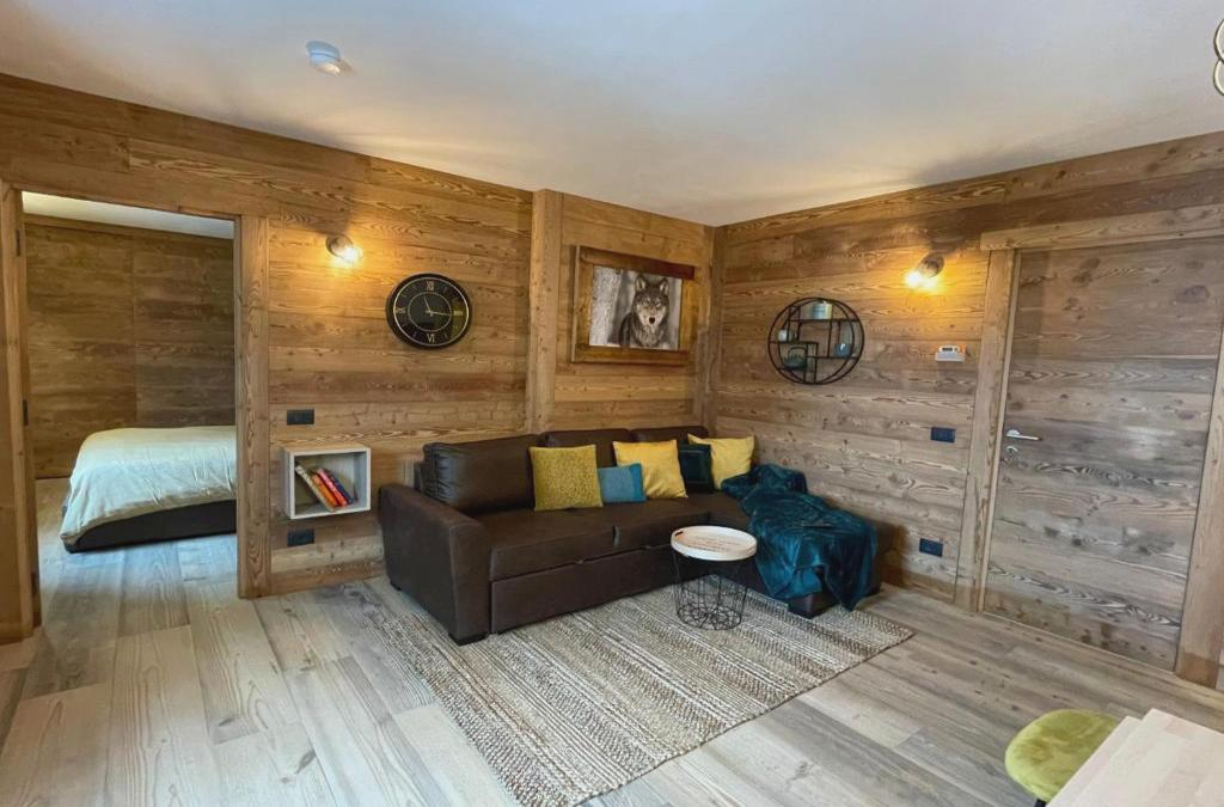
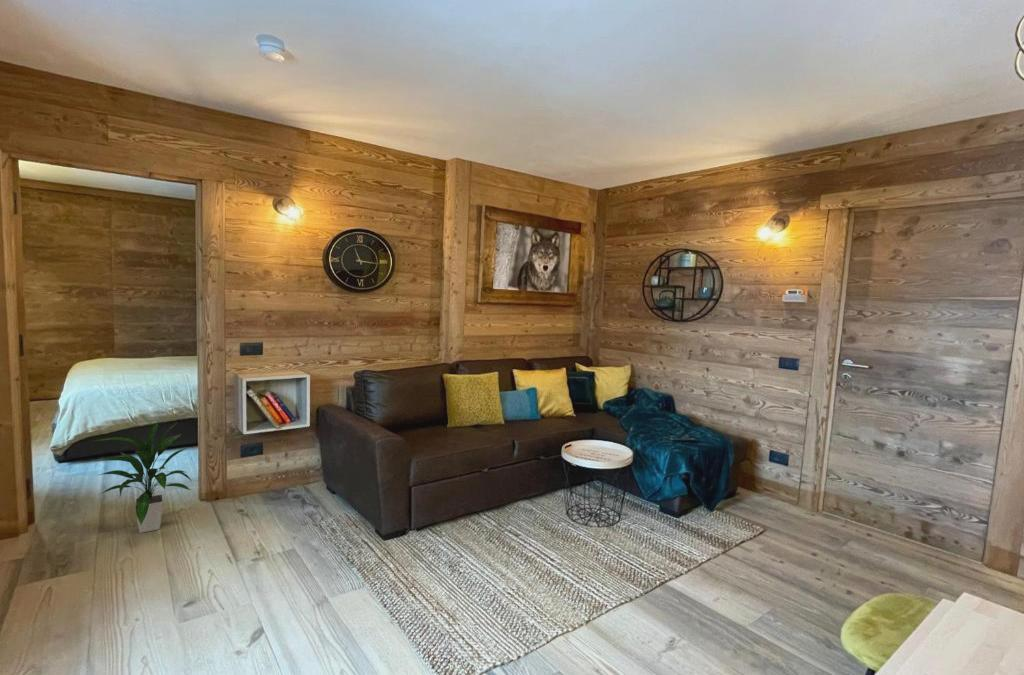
+ indoor plant (146, 476)
